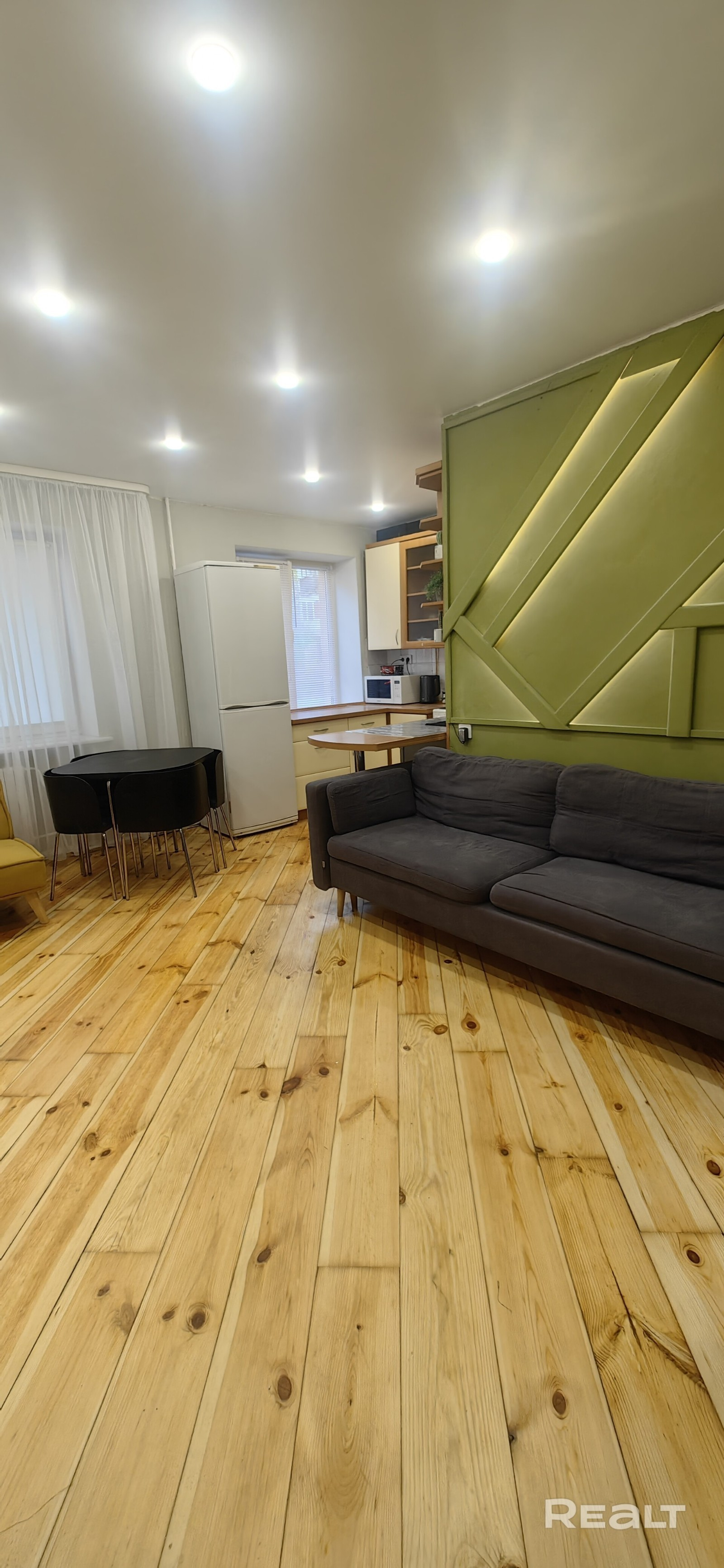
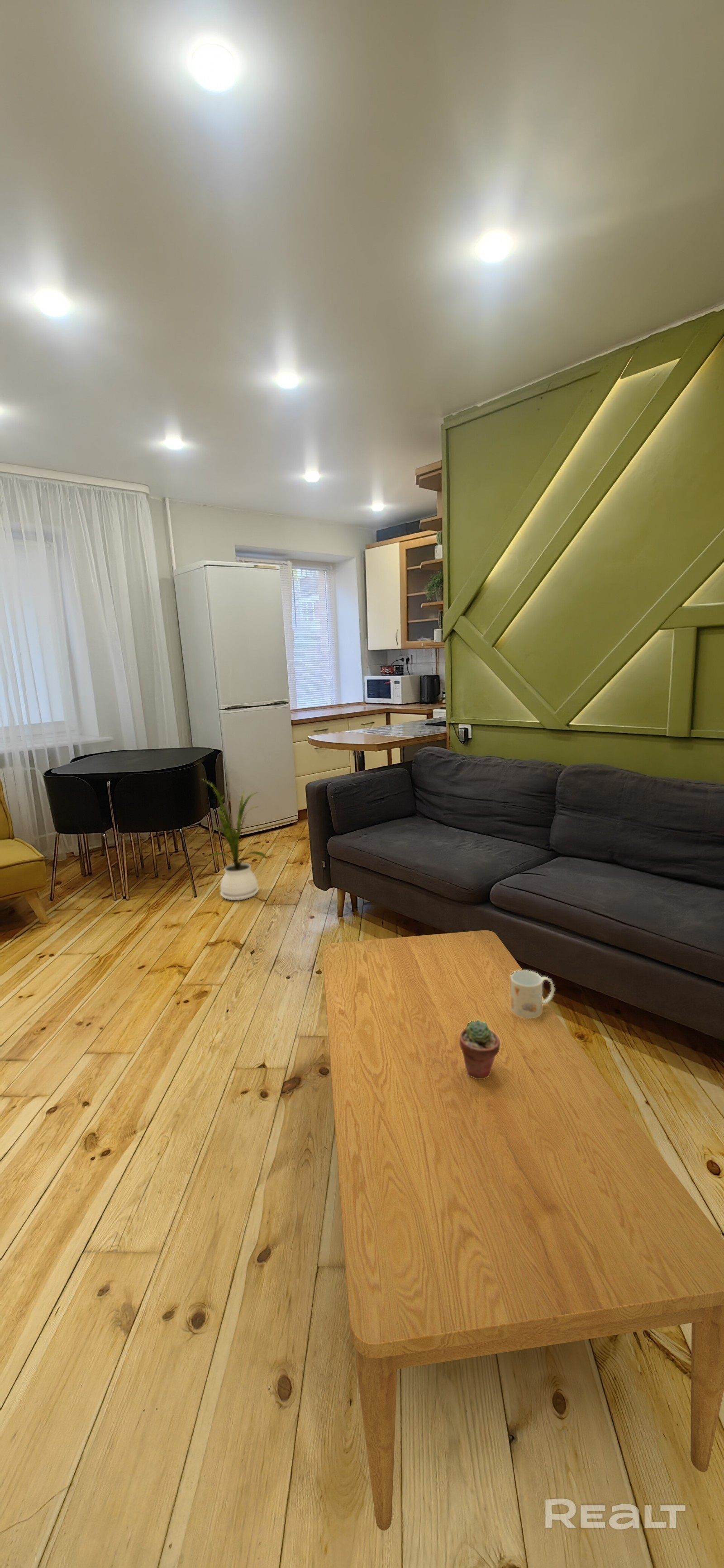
+ potted succulent (479, 1046)
+ mug (533, 992)
+ house plant (232, 838)
+ coffee table (453, 1118)
